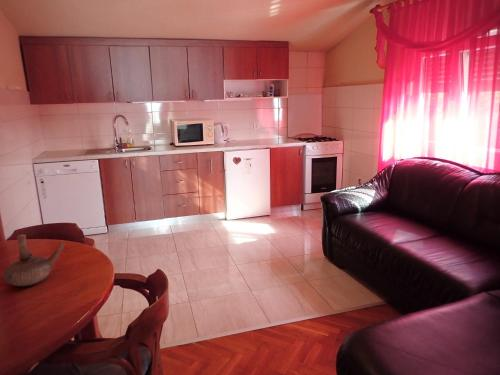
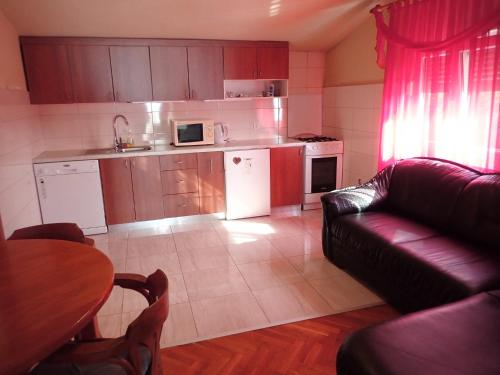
- teapot (34, 257)
